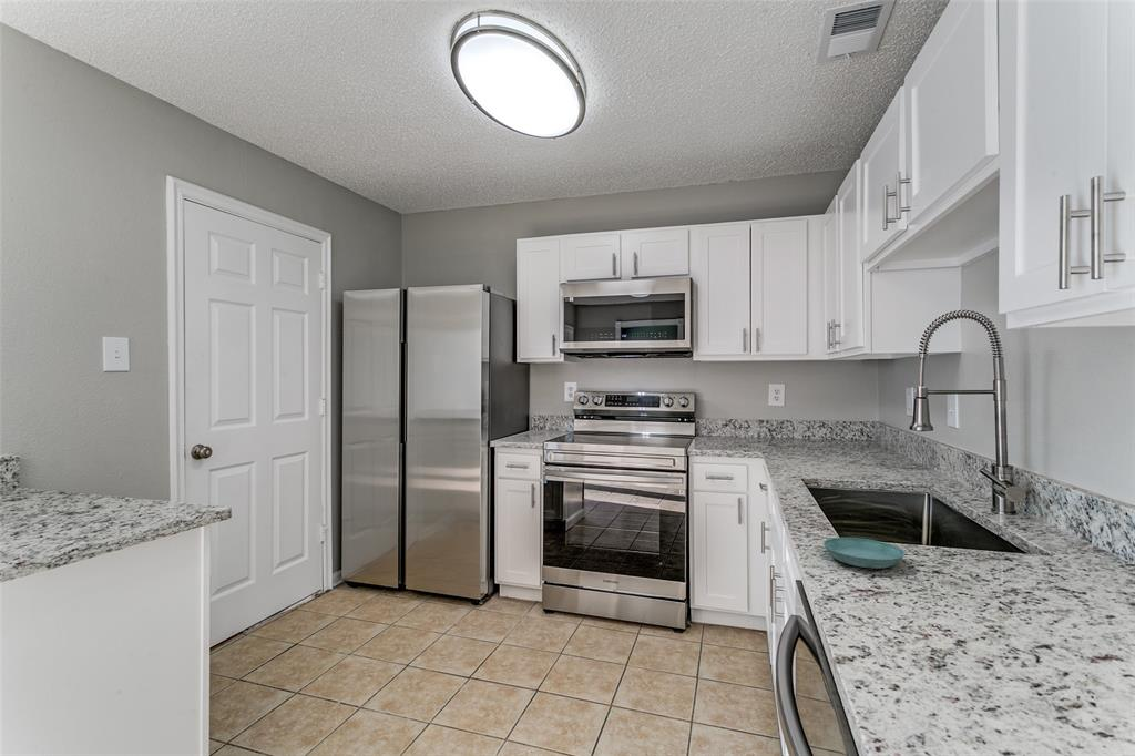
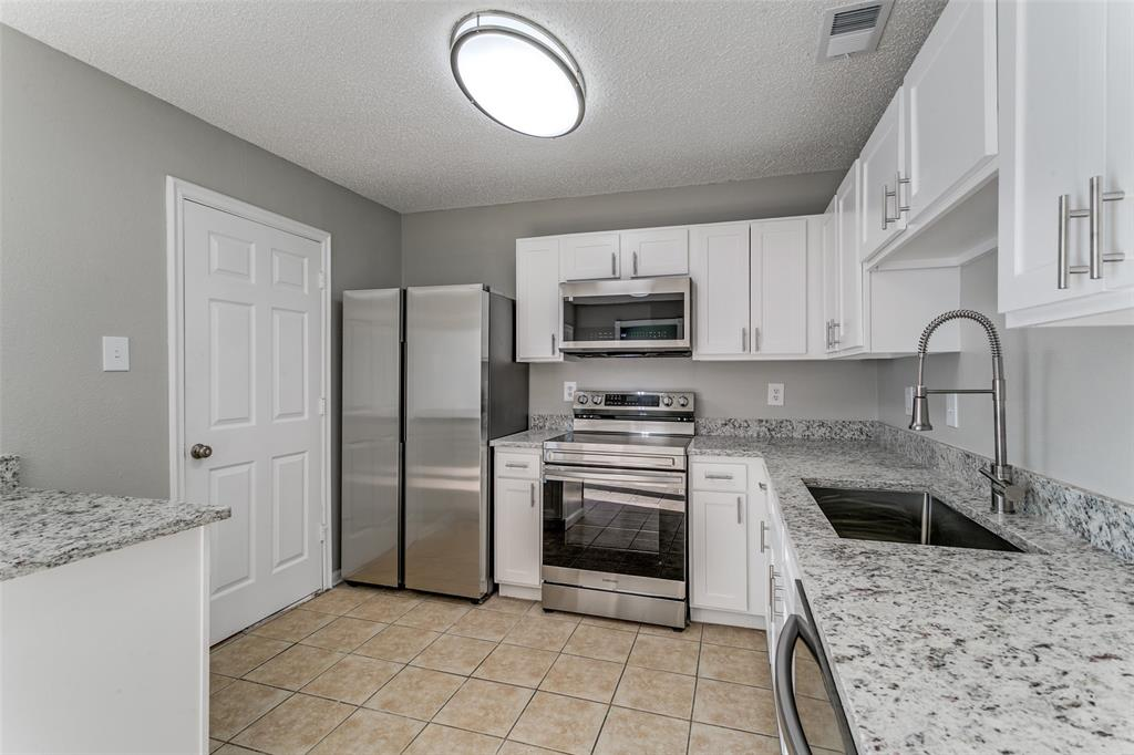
- saucer (862, 553)
